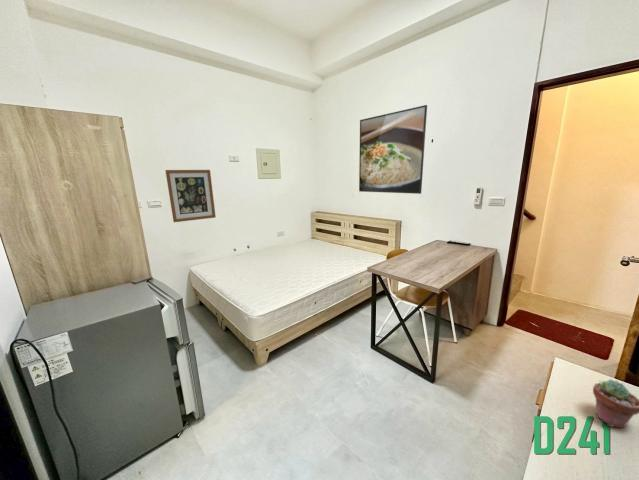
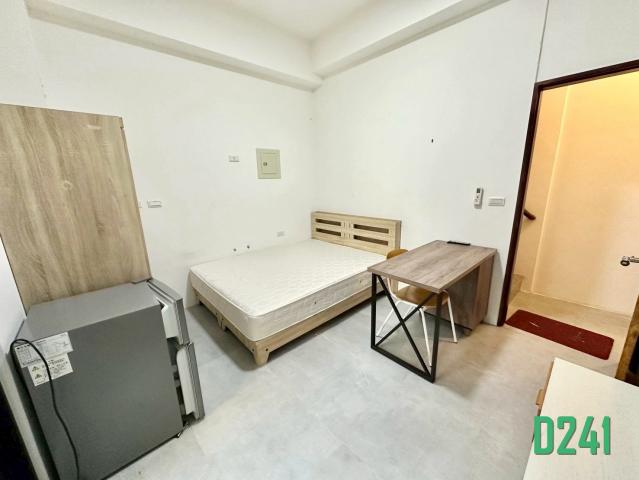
- potted succulent (614, 401)
- wall art (192, 195)
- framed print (388, 154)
